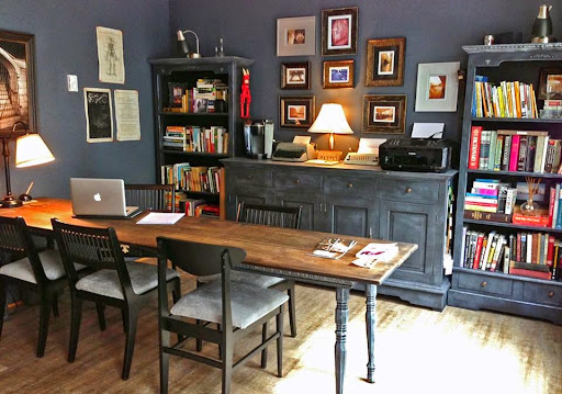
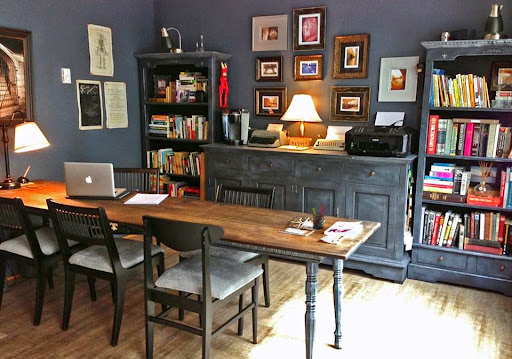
+ pen holder (317, 216)
